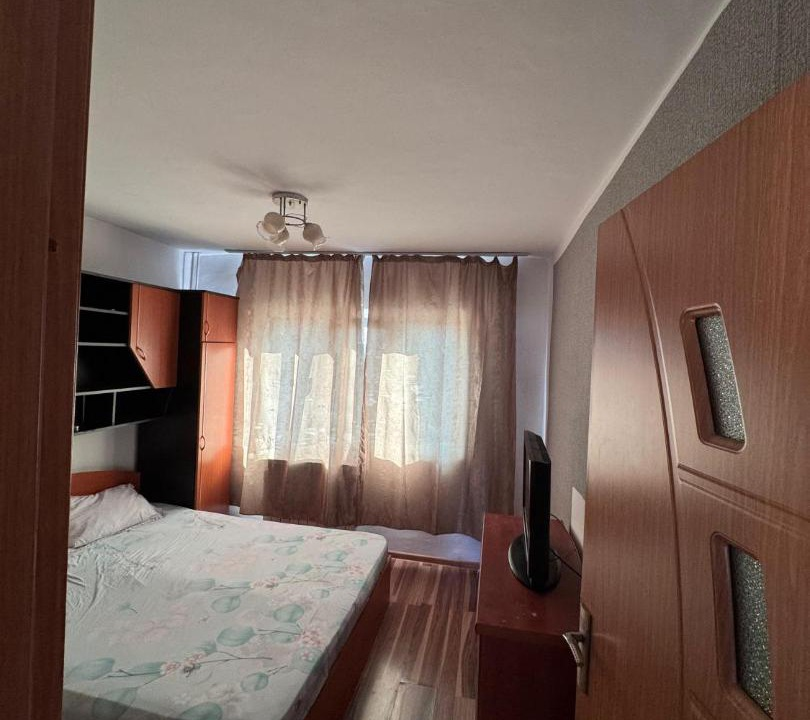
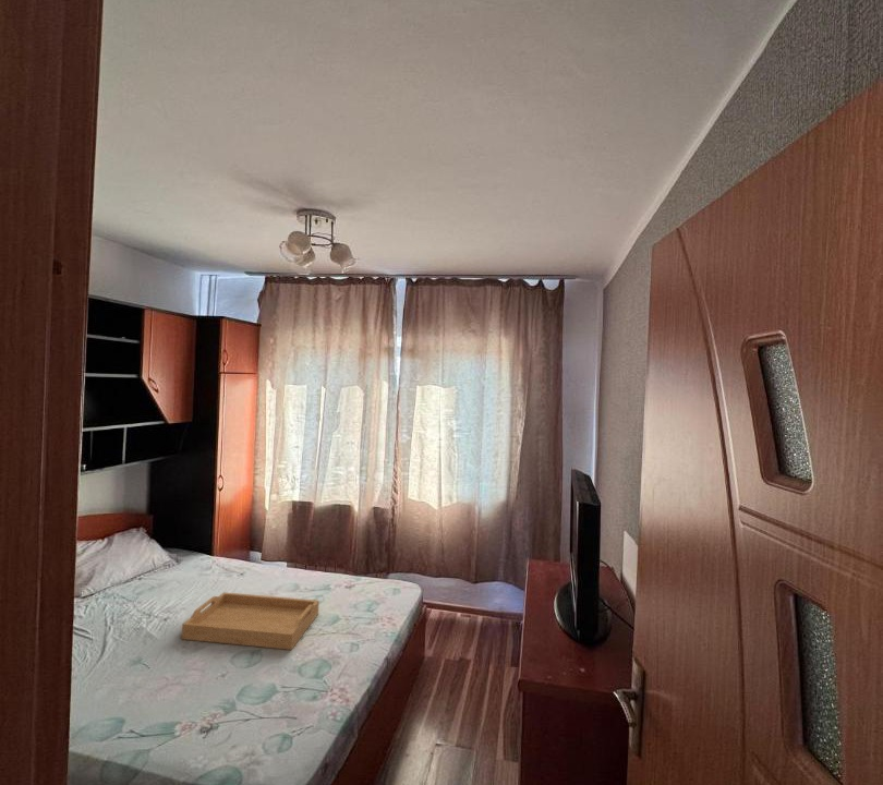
+ serving tray (254, 616)
